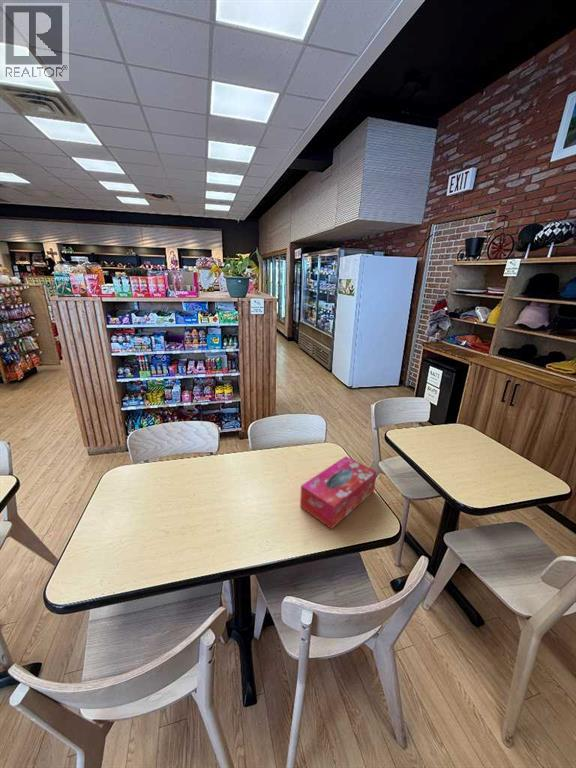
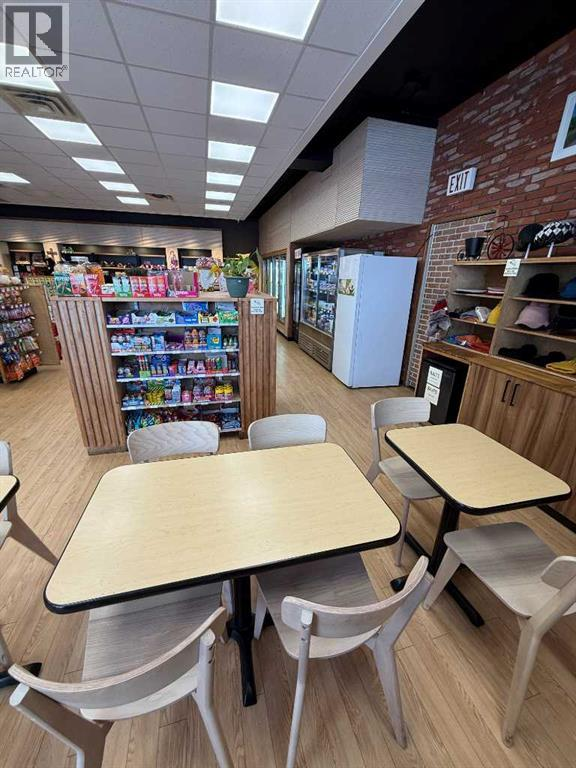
- tissue box (339, 488)
